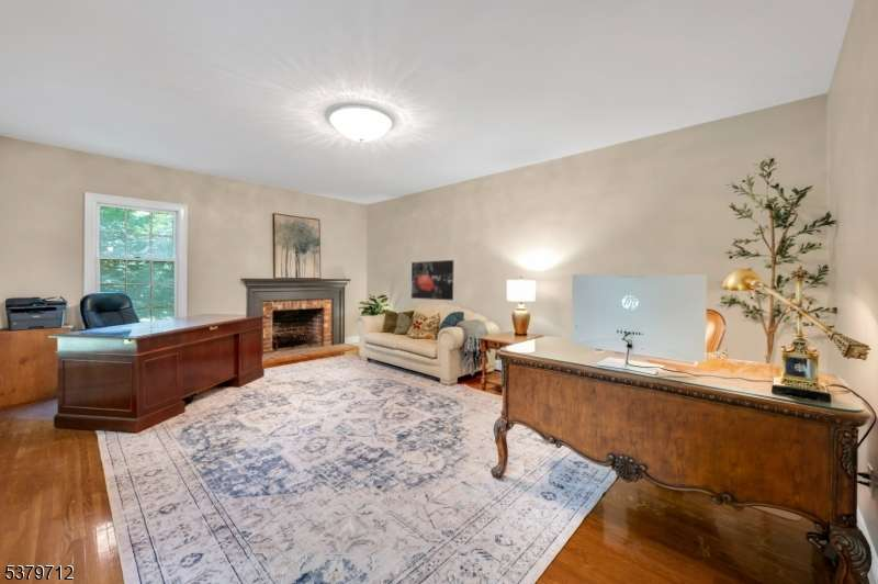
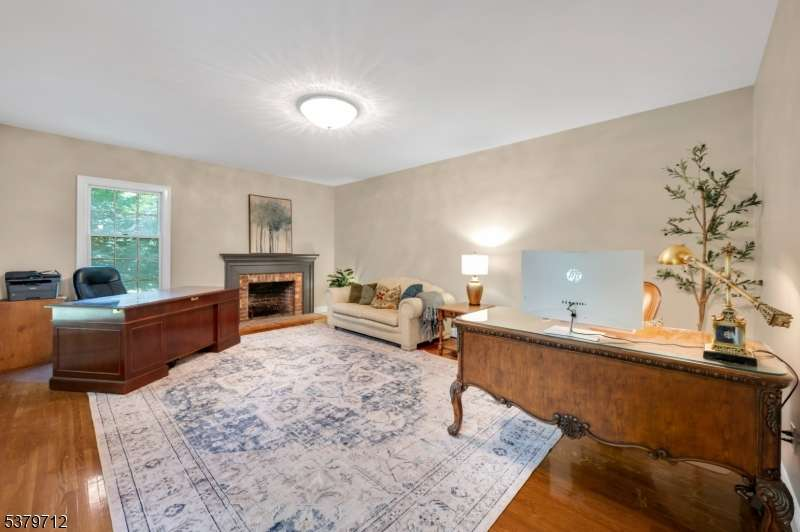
- wall art (431, 280)
